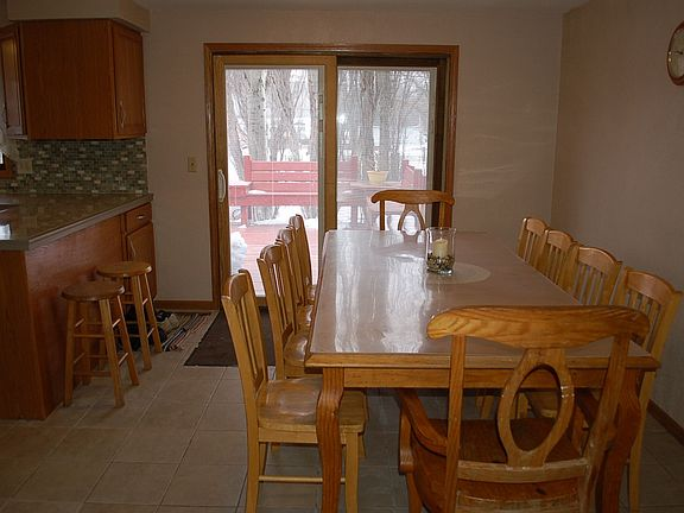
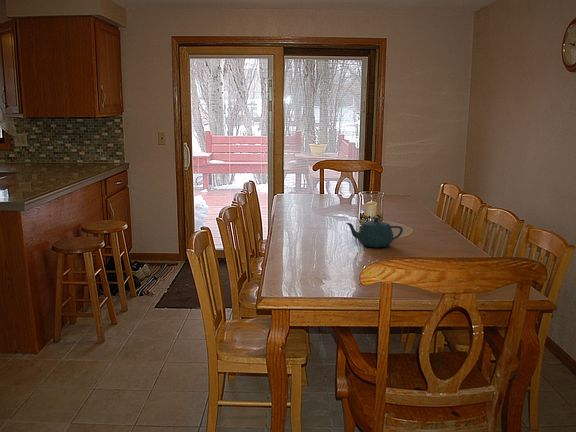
+ teapot (374, 231)
